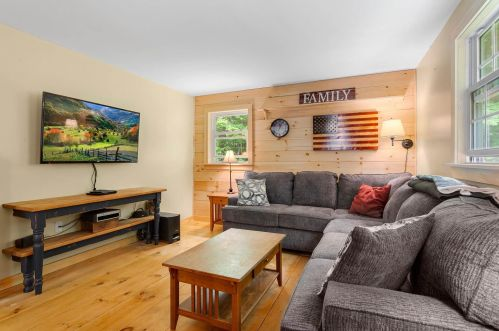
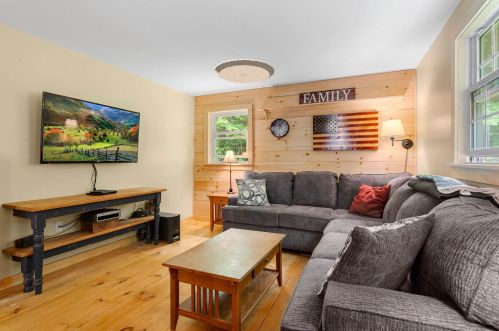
+ ceiling light fixture (244, 73)
